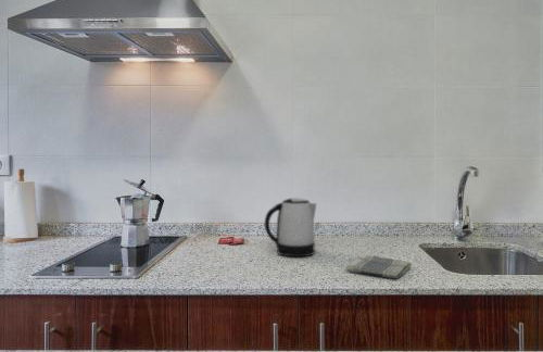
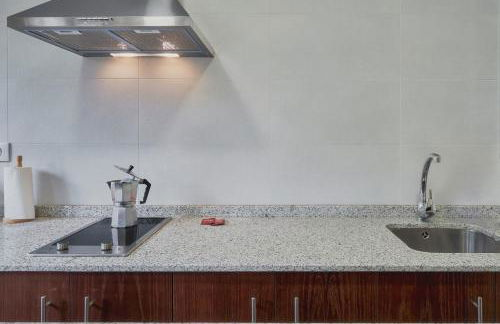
- dish towel (379, 264)
- kettle (290, 225)
